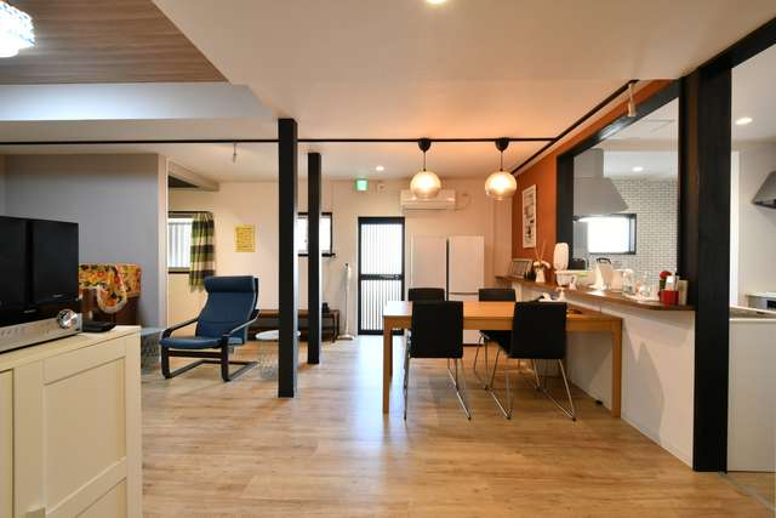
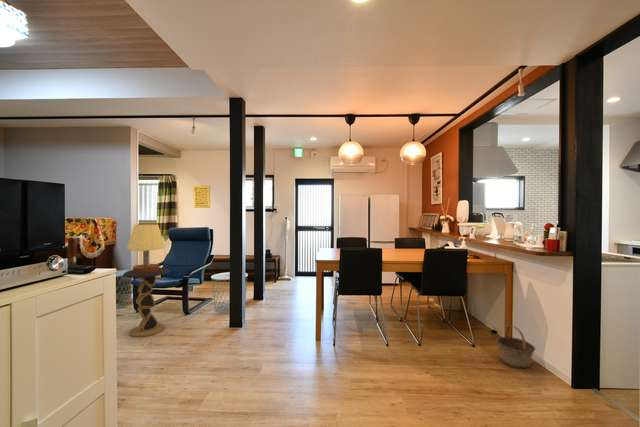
+ basket (515, 344)
+ side table (147, 300)
+ table lamp (146, 247)
